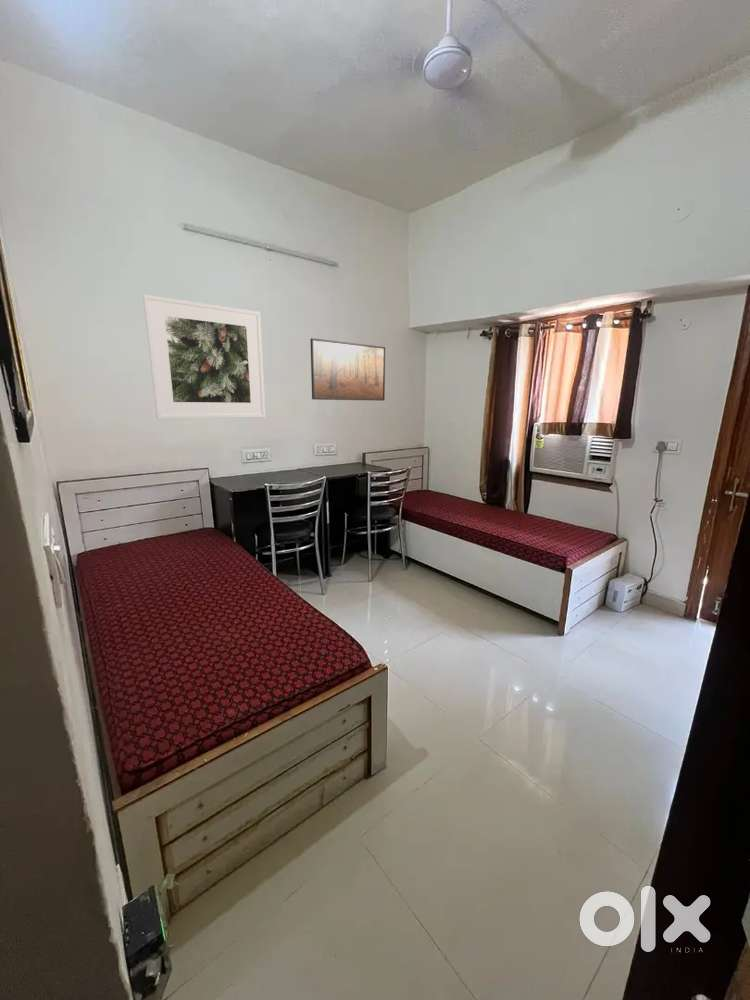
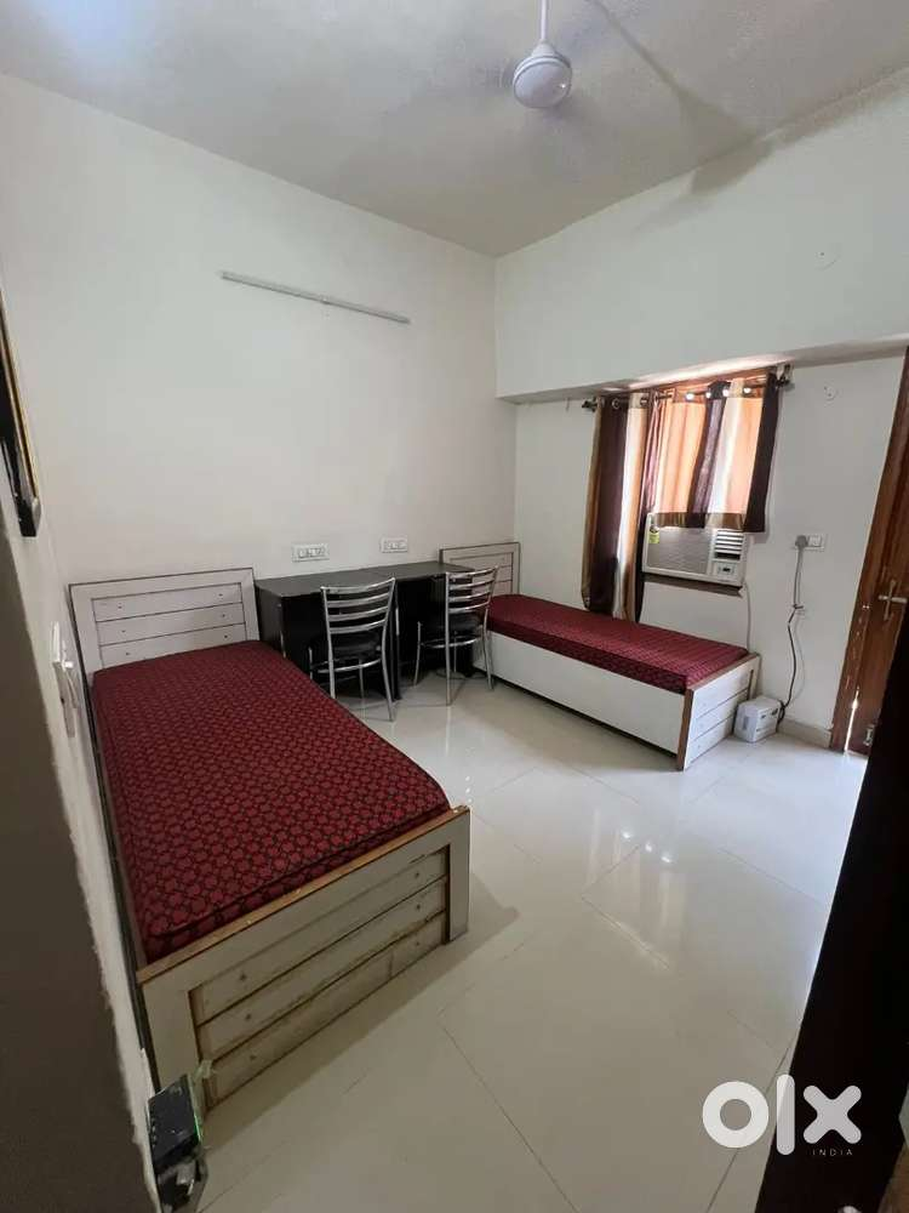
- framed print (210, 362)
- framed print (350, 372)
